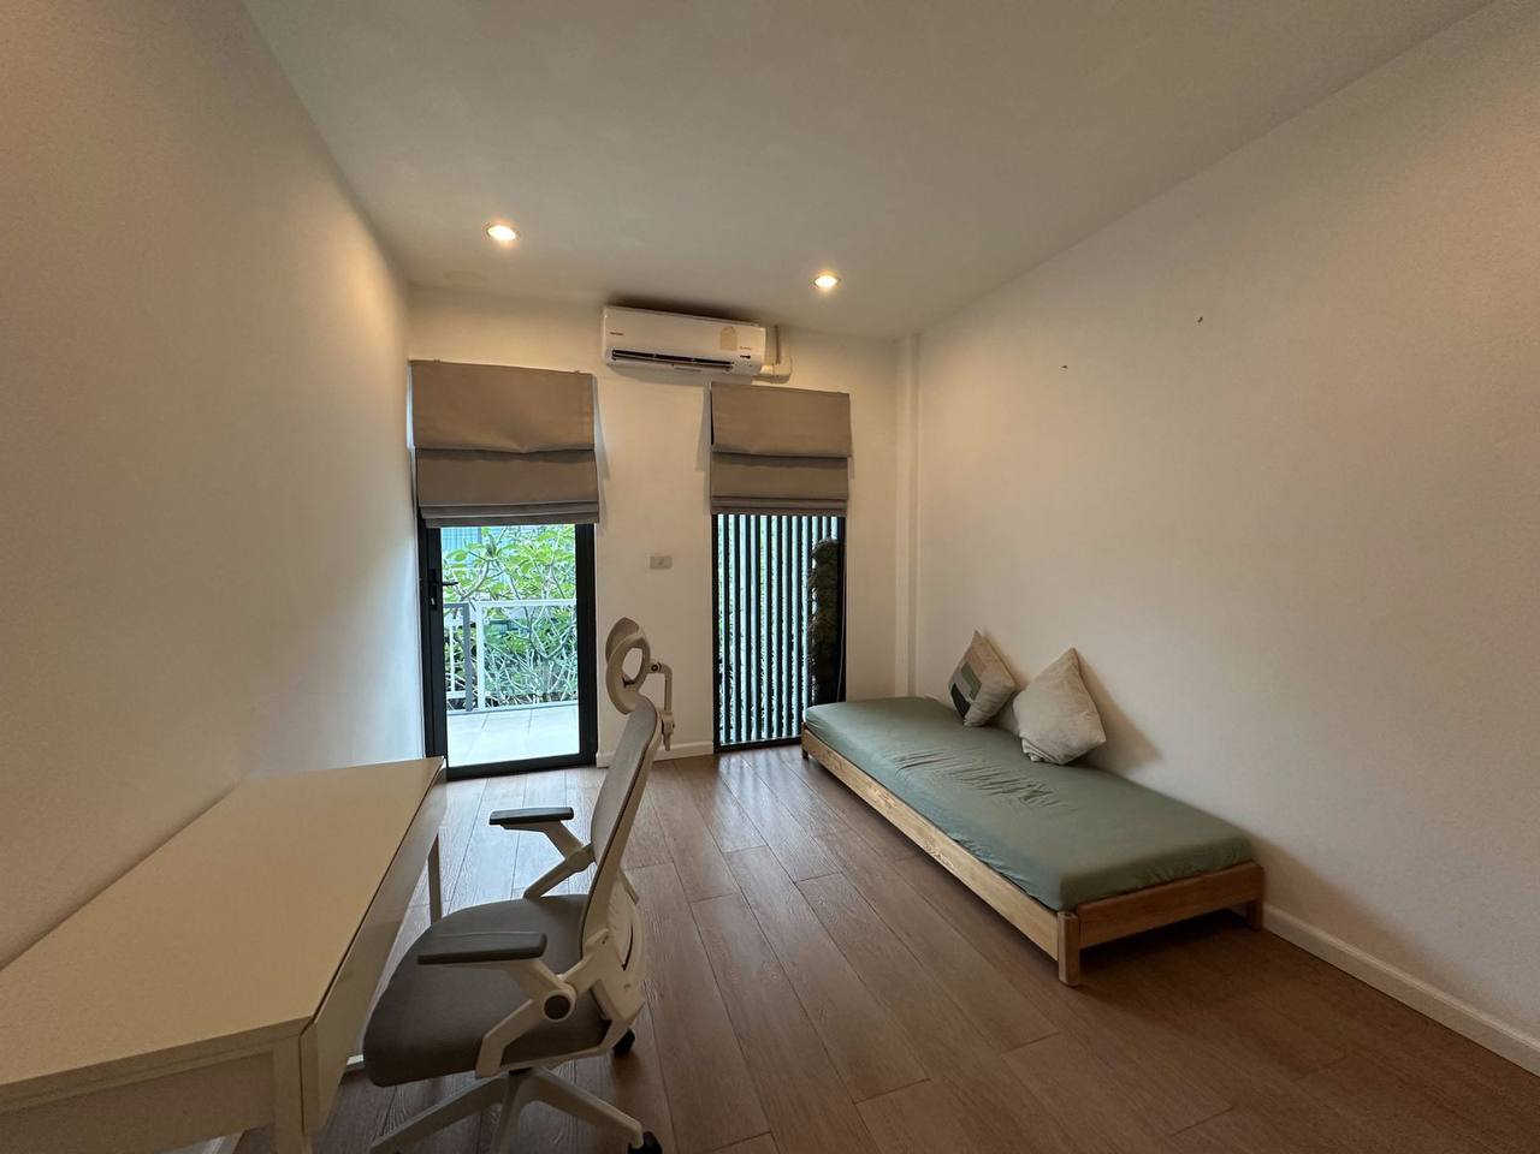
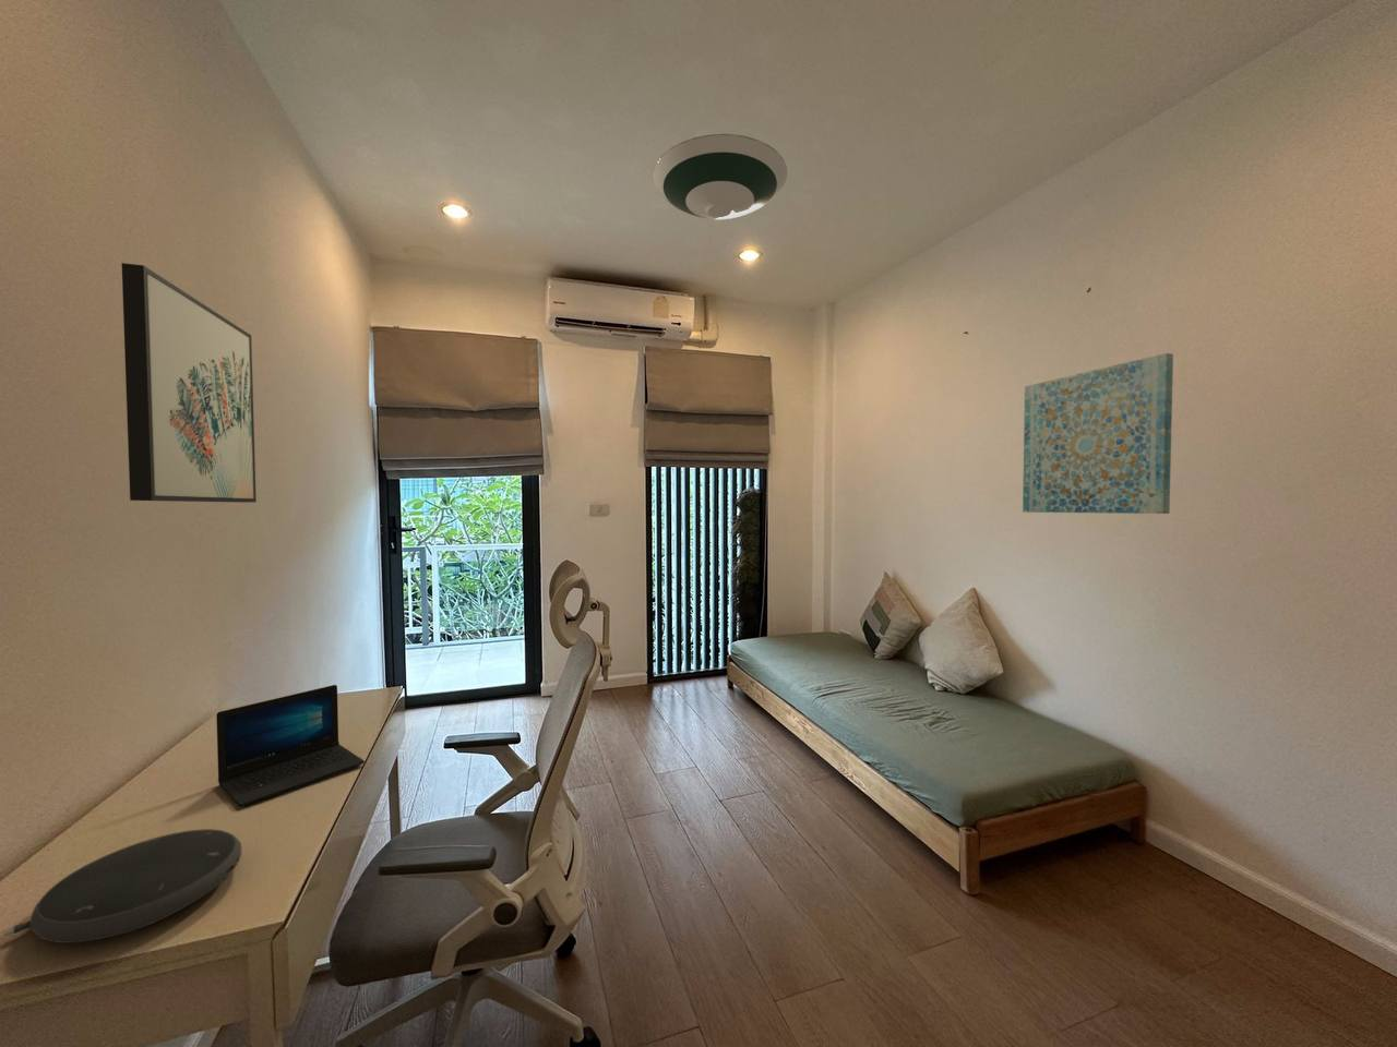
+ wall art (1088, 442)
+ laptop (293, 738)
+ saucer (719, 196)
+ wall art (201, 404)
+ speaker (136, 880)
